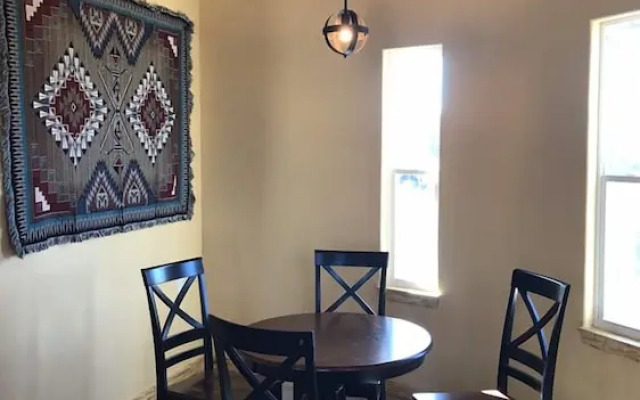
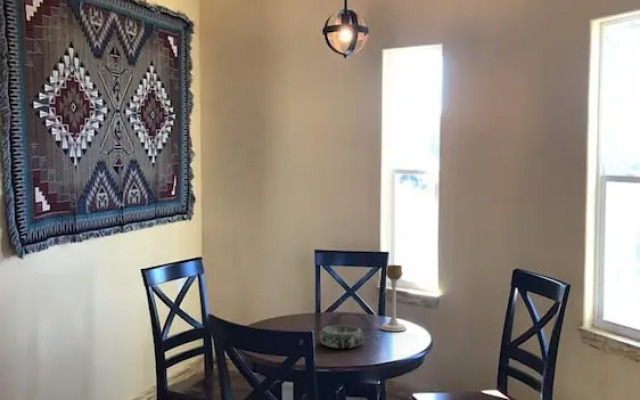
+ candle holder (393, 297)
+ decorative bowl (341, 336)
